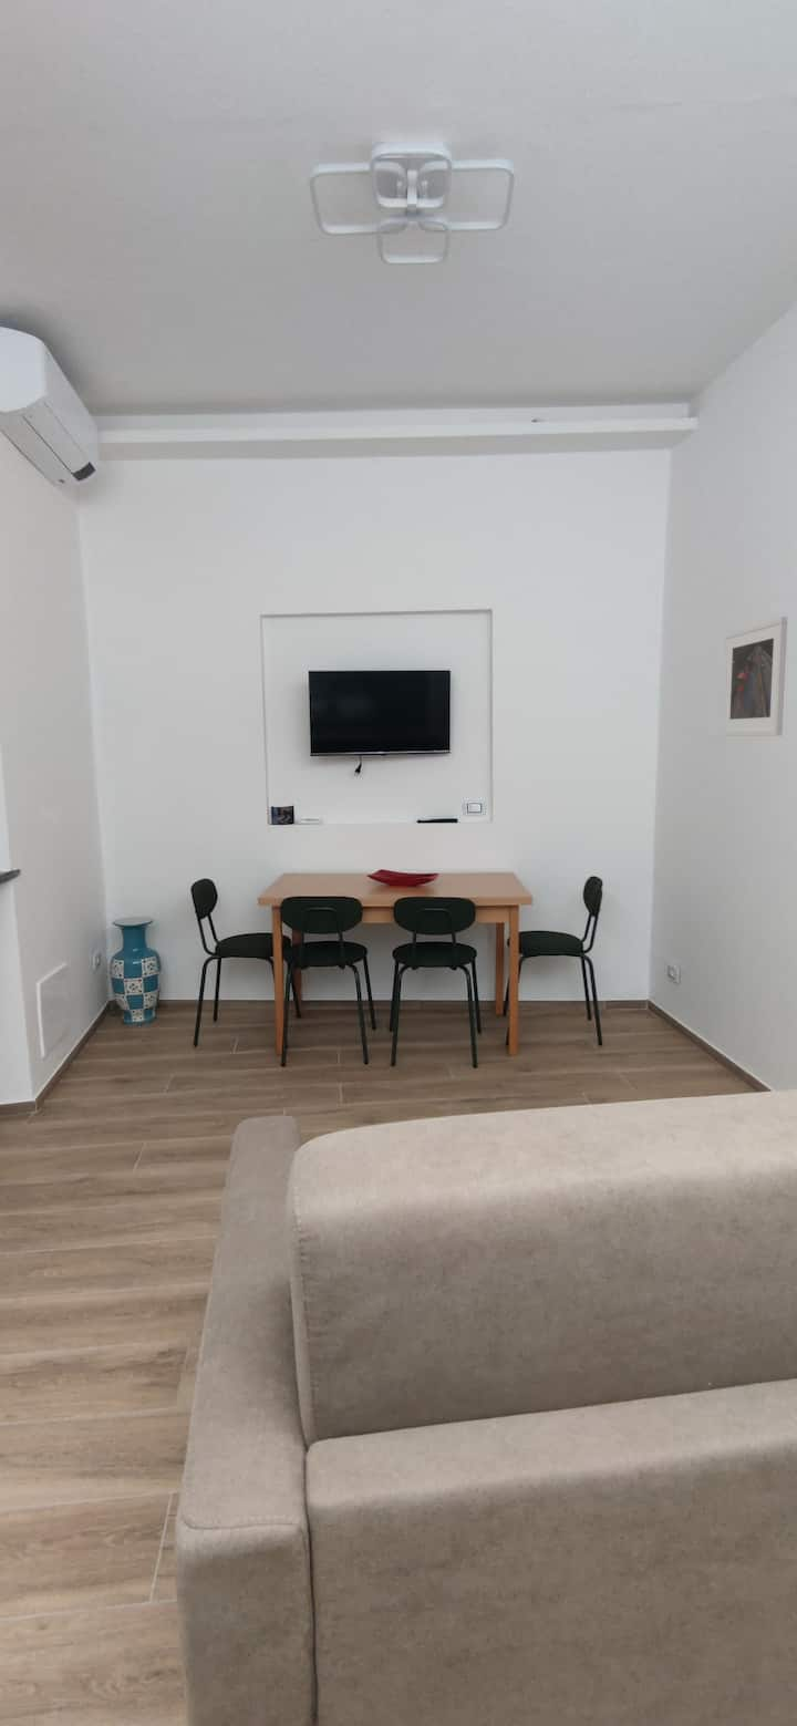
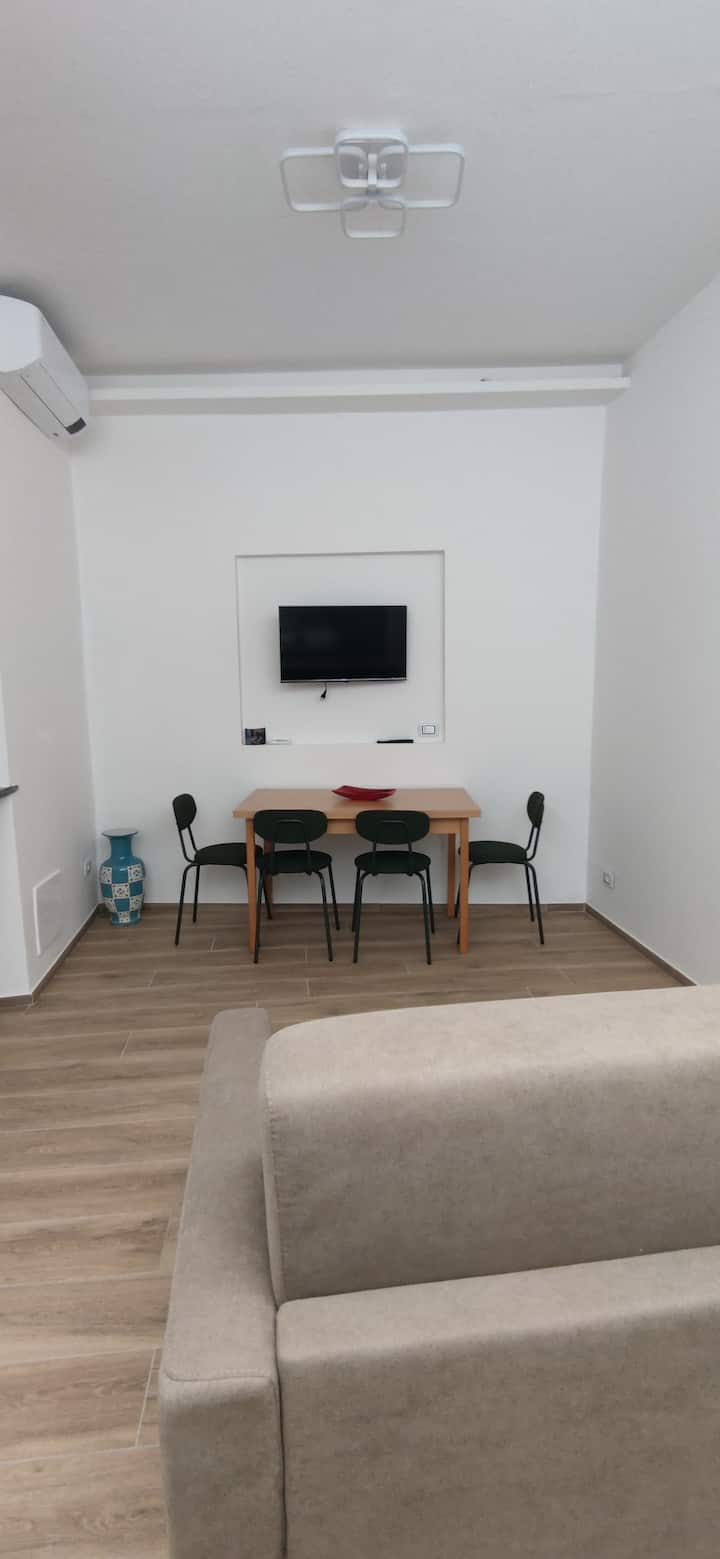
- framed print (752, 681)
